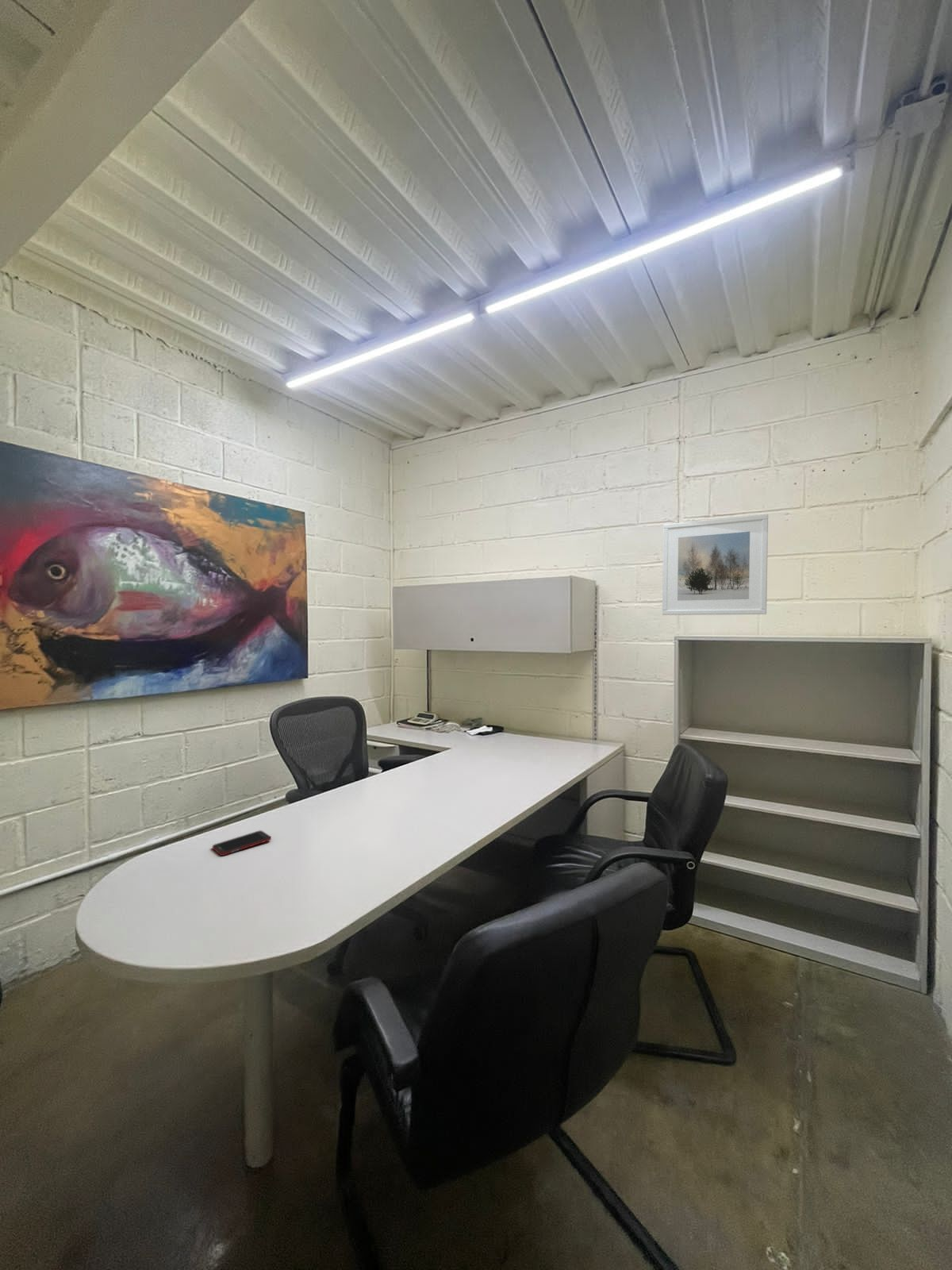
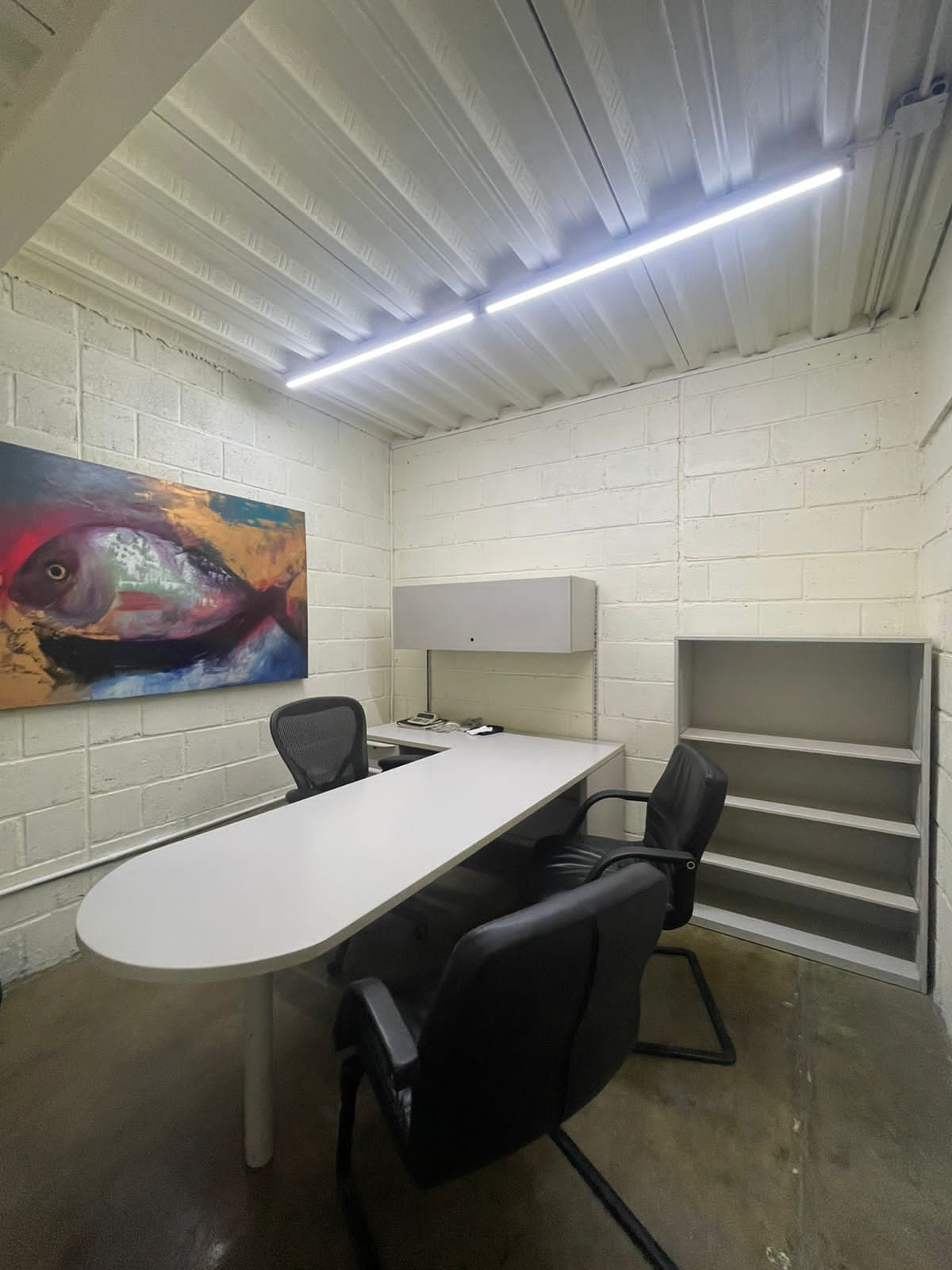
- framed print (712, 567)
- cell phone (242, 842)
